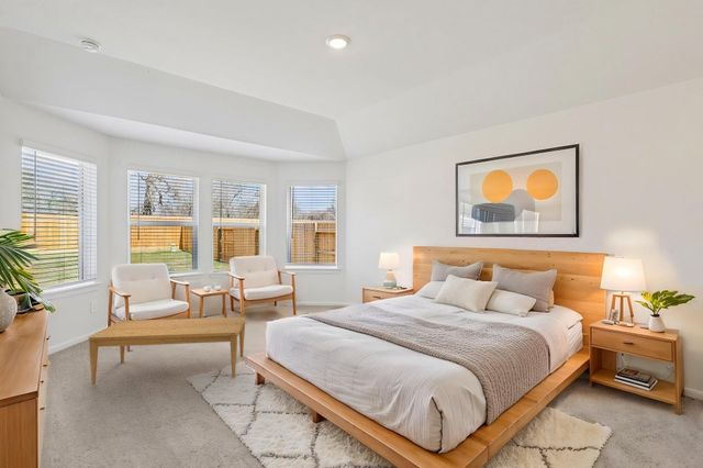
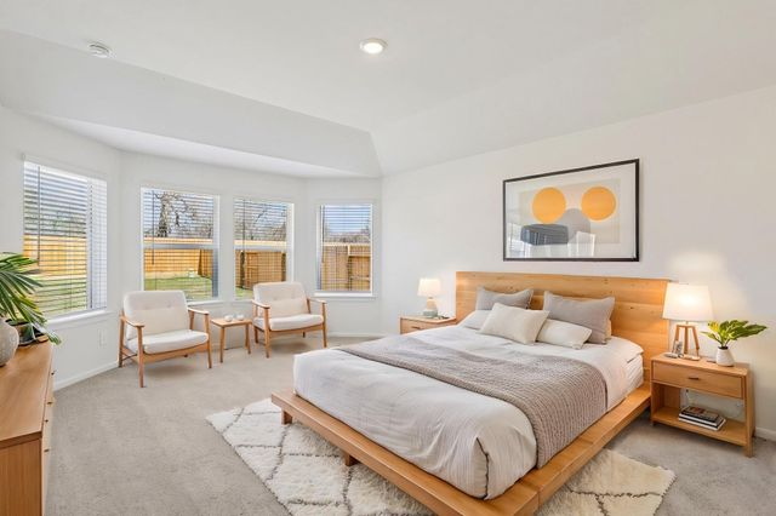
- coffee table (175, 343)
